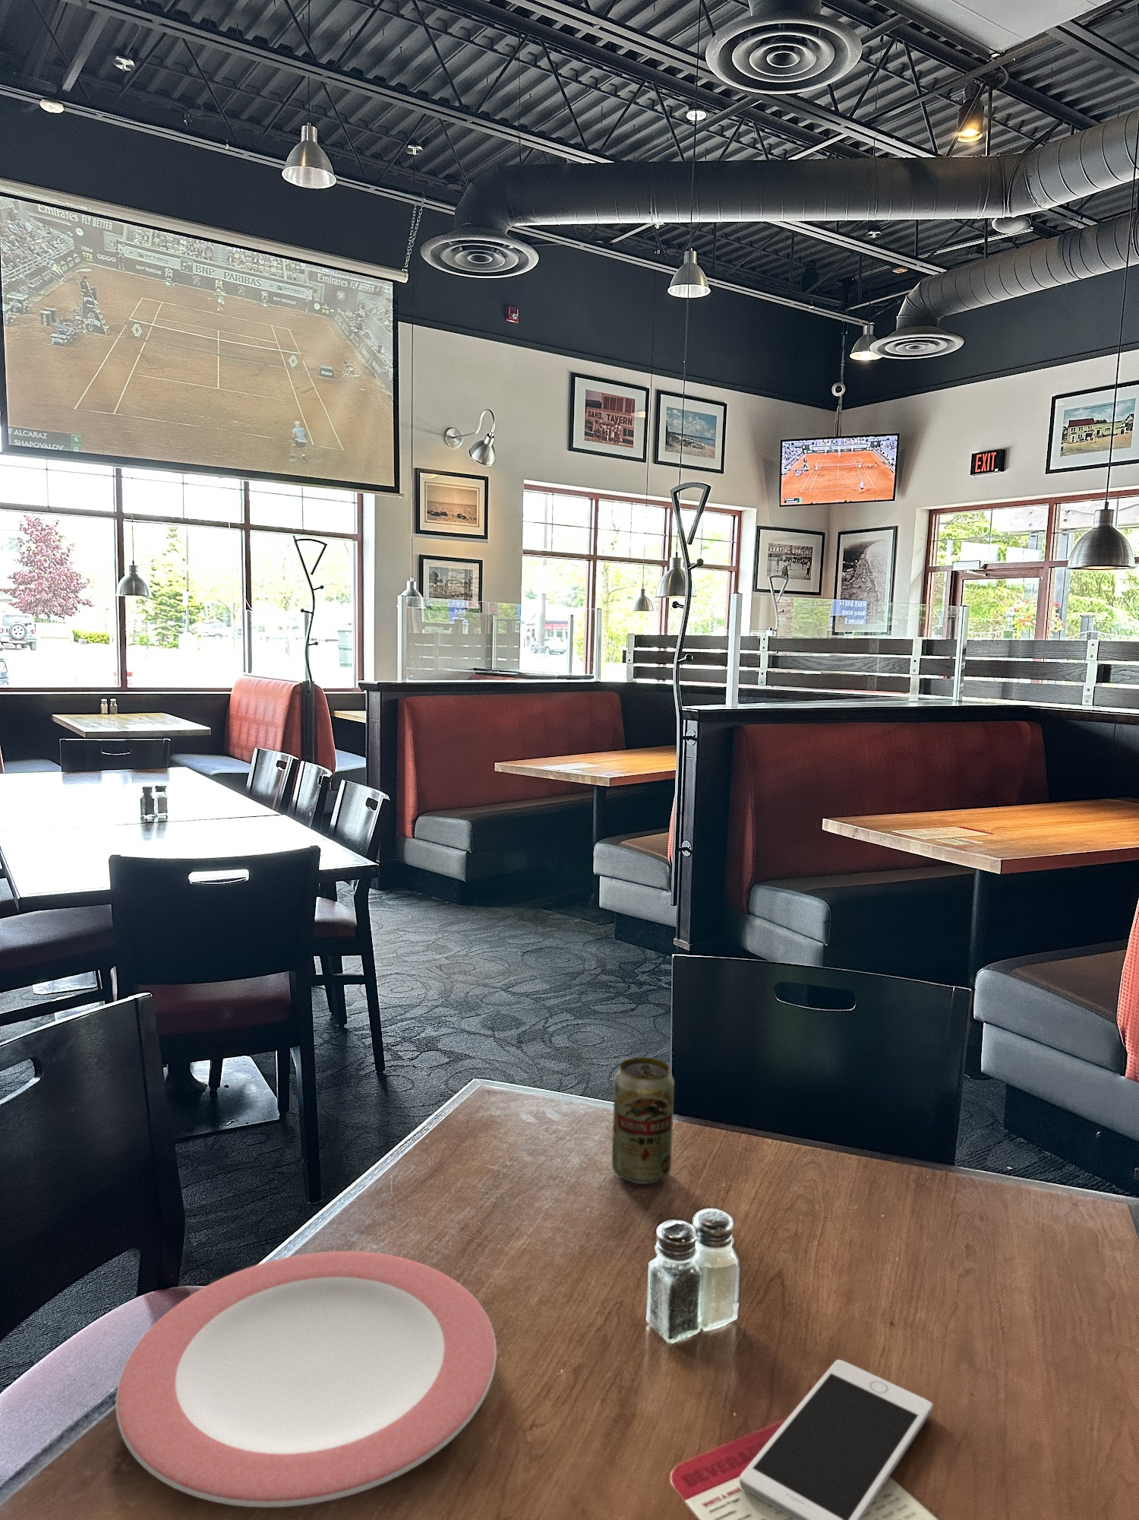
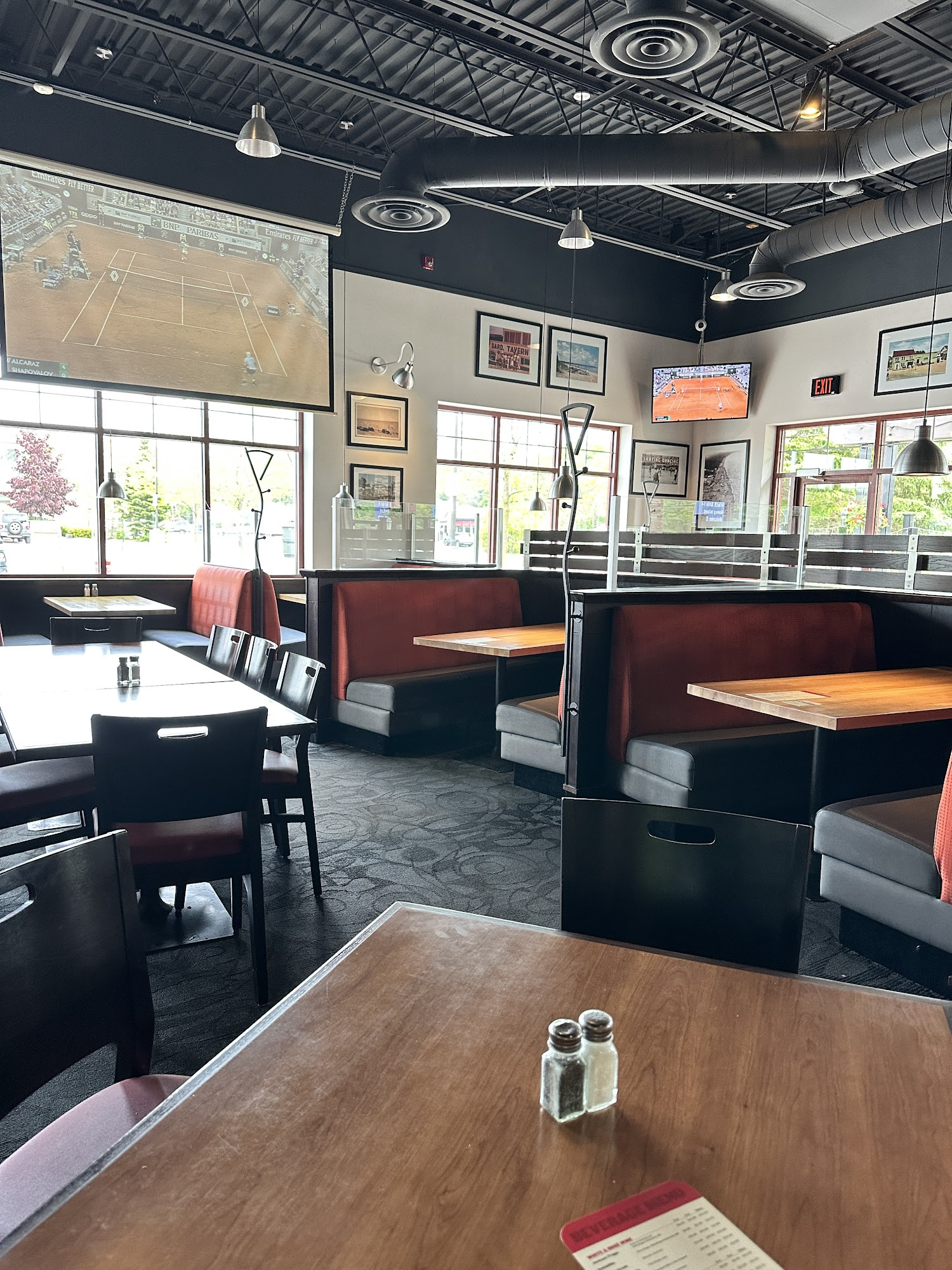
- cell phone (840, 1442)
- beverage can (642, 1119)
- plate (313, 1366)
